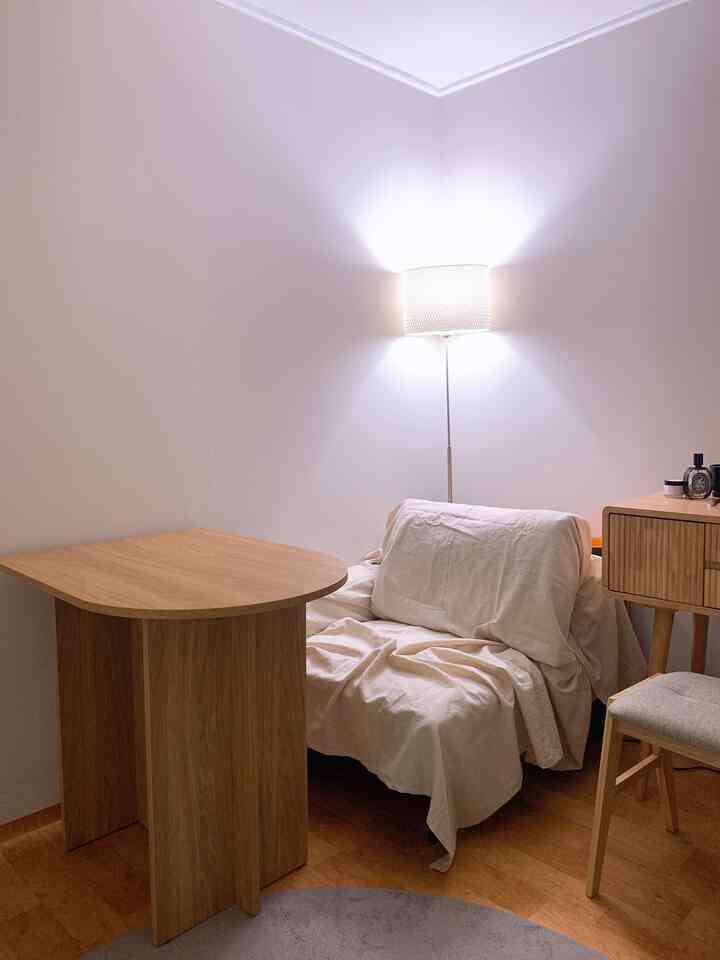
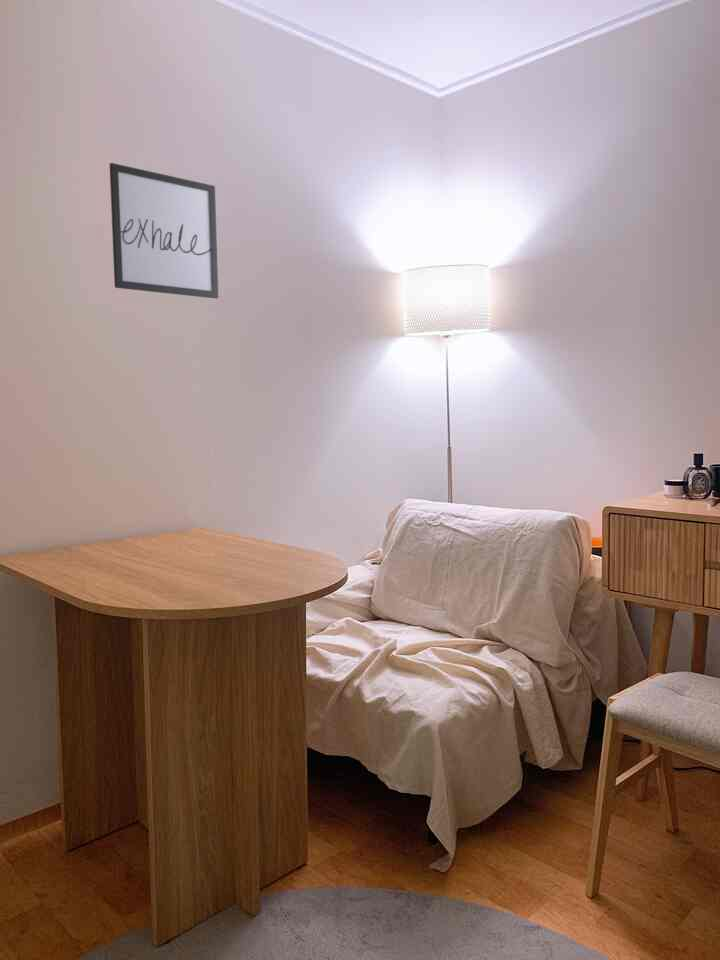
+ wall art (167, 234)
